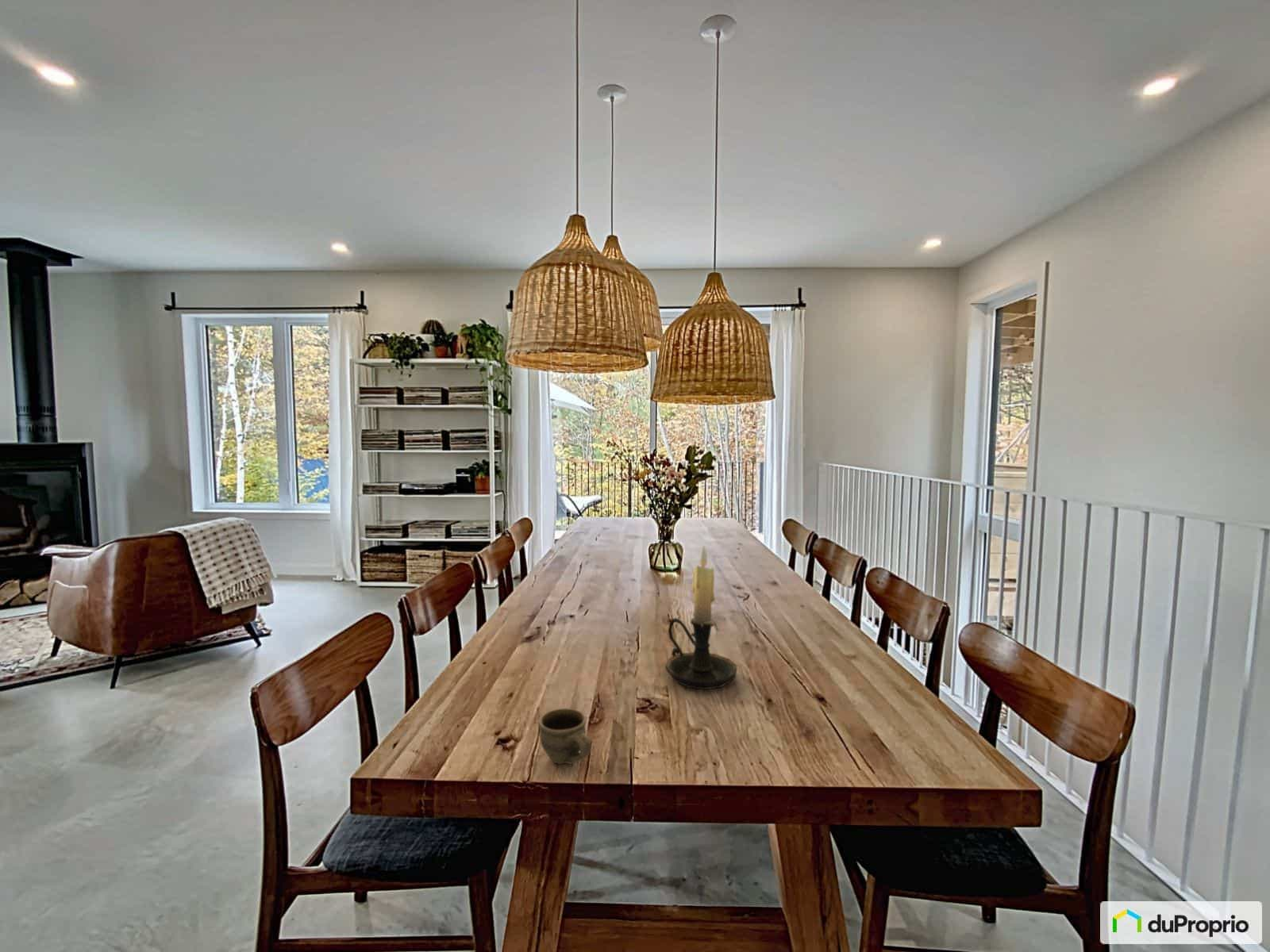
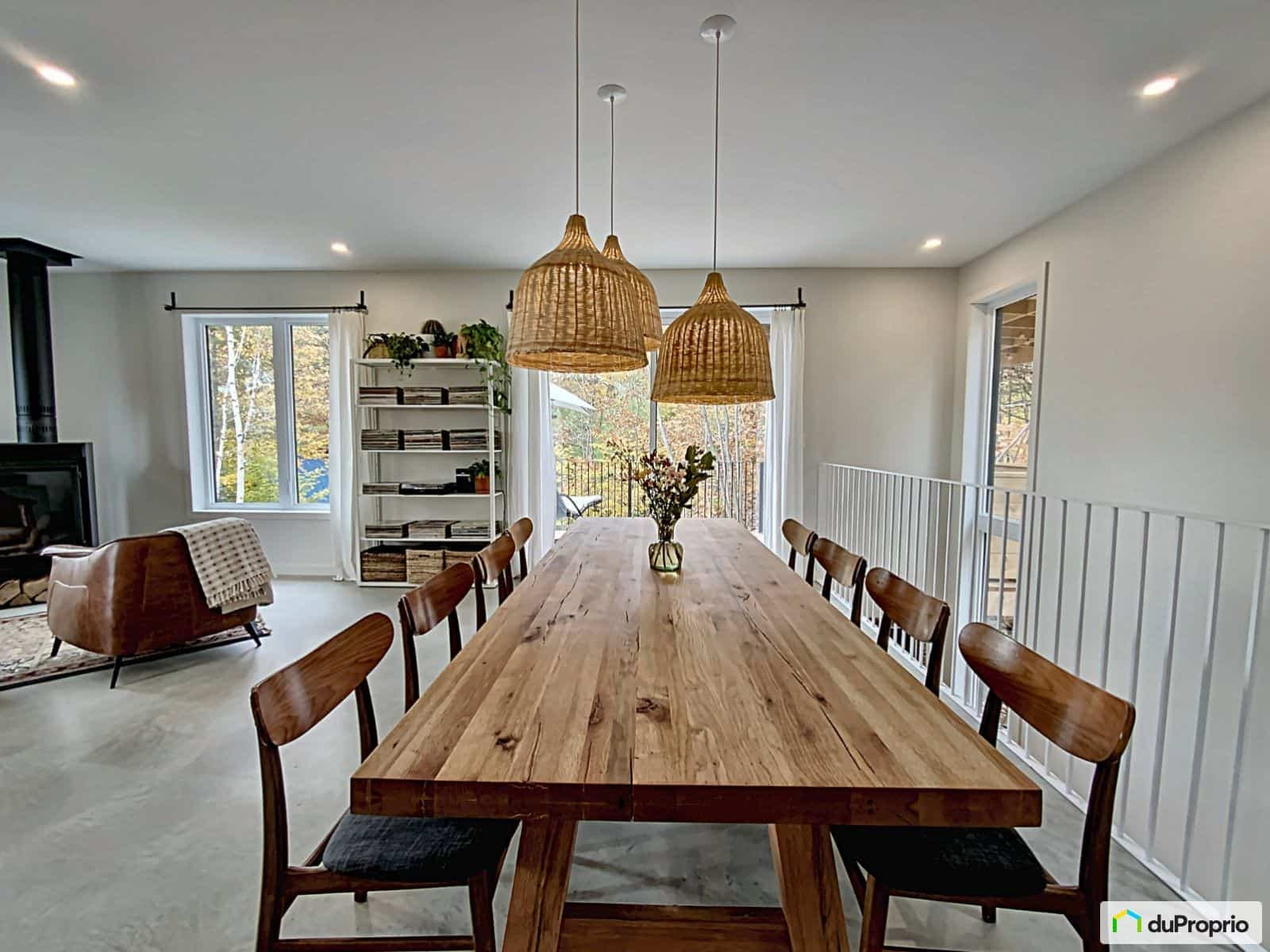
- cup (566, 742)
- candle holder (695, 608)
